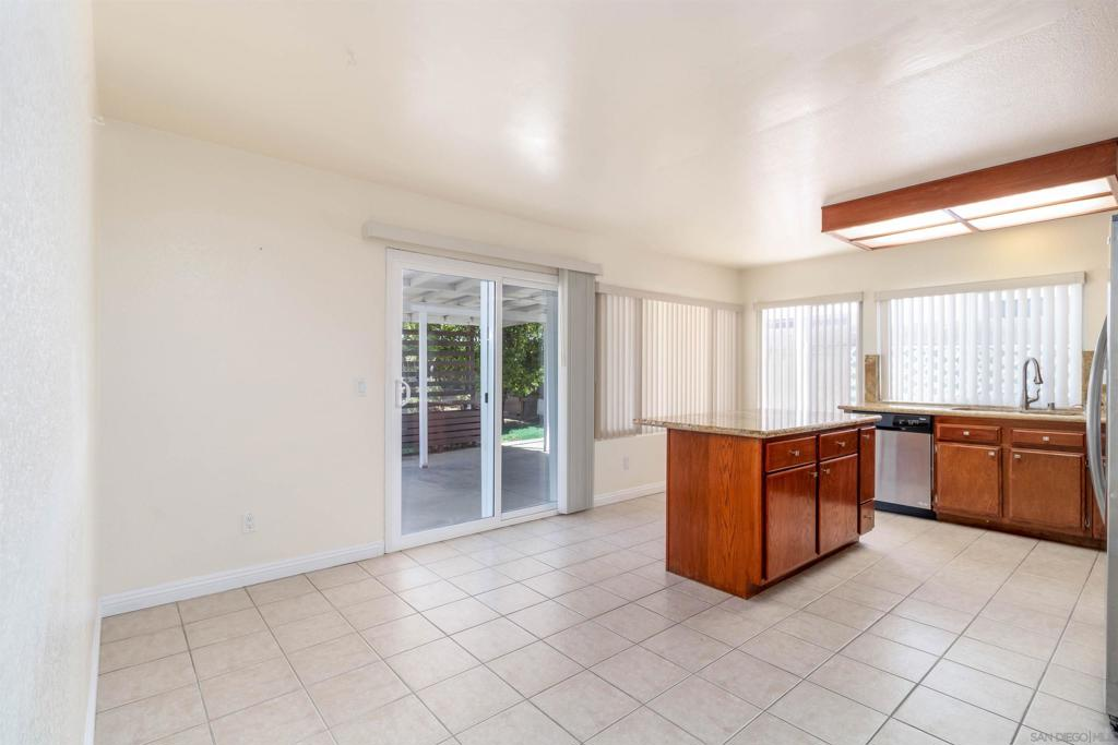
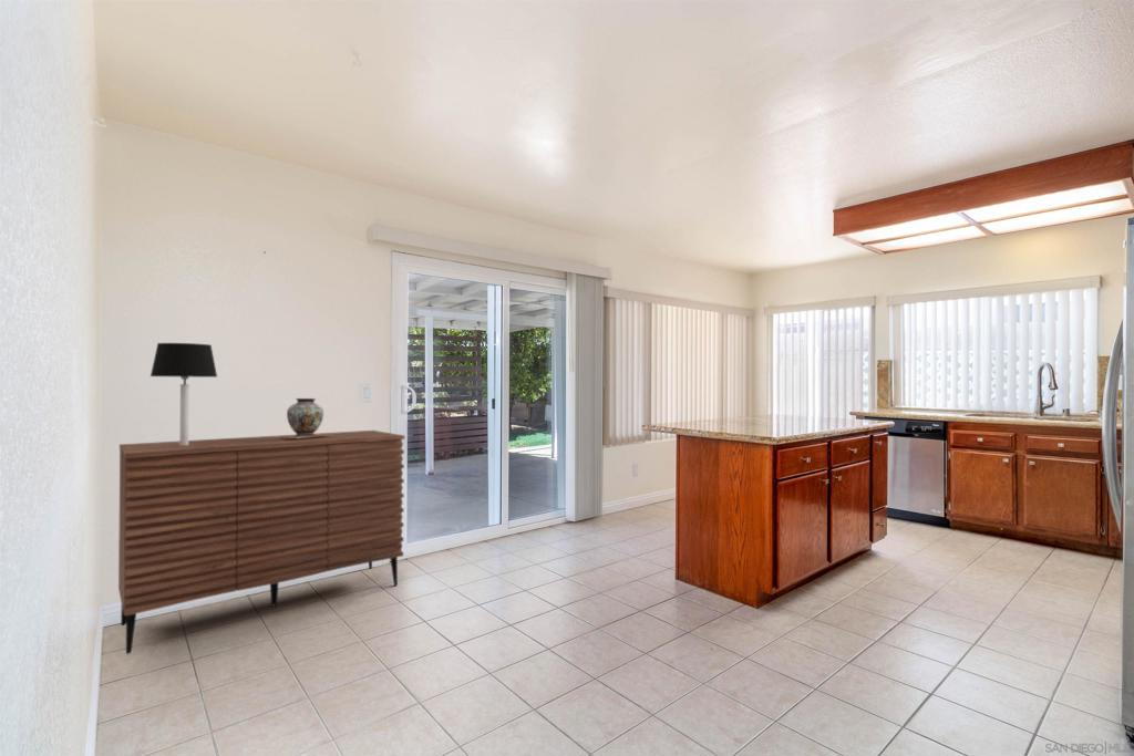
+ table lamp (184, 394)
+ decorative vase (307, 417)
+ sideboard (272, 521)
